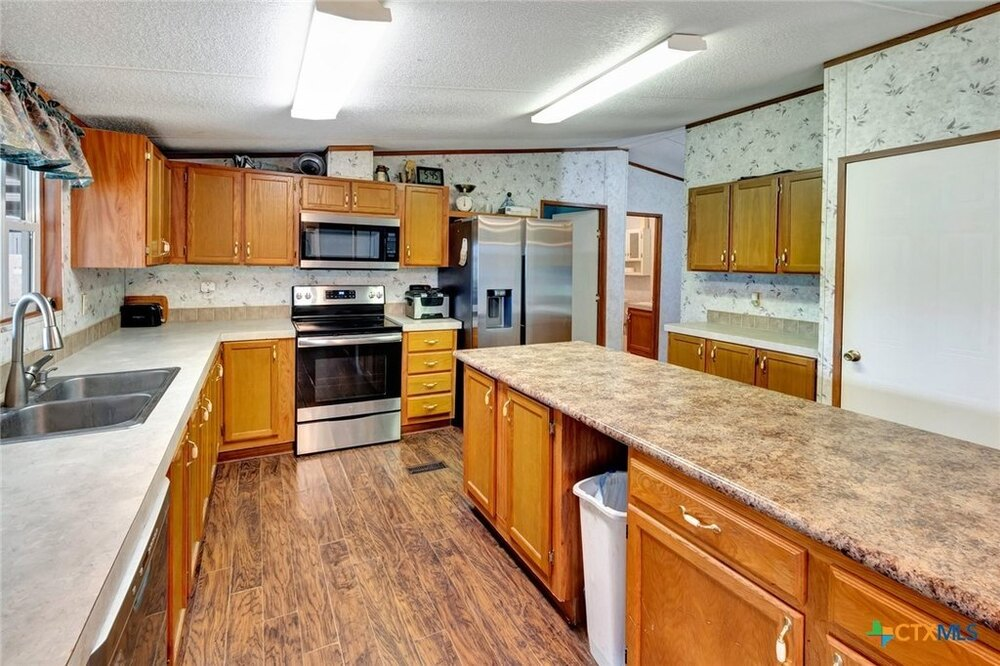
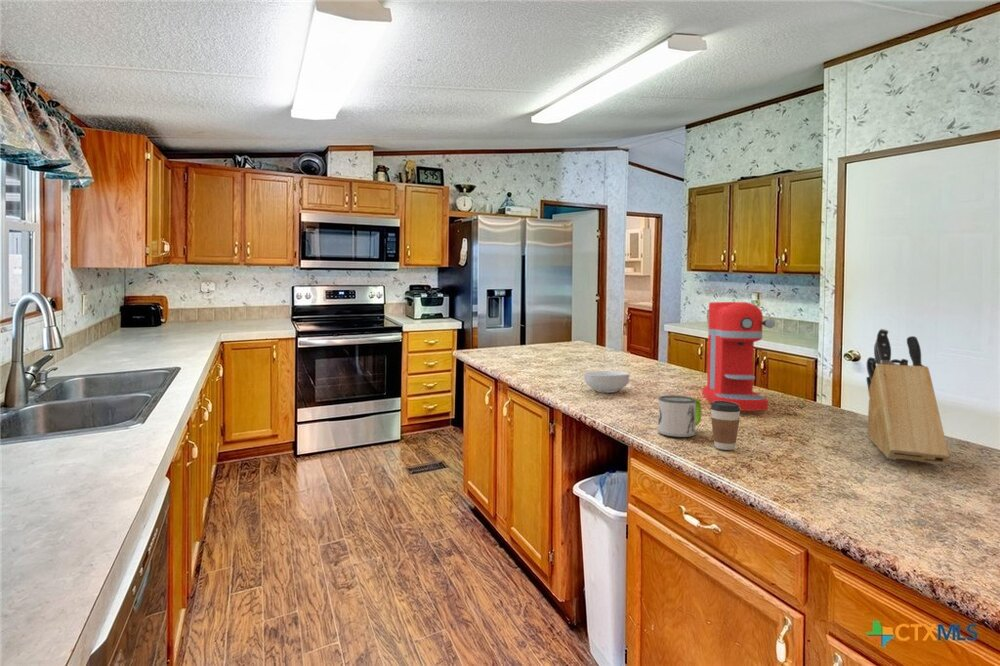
+ coffee cup (725, 425)
+ mug (681, 414)
+ cereal bowl (606, 381)
+ knife block (901, 389)
+ coffee maker (736, 352)
